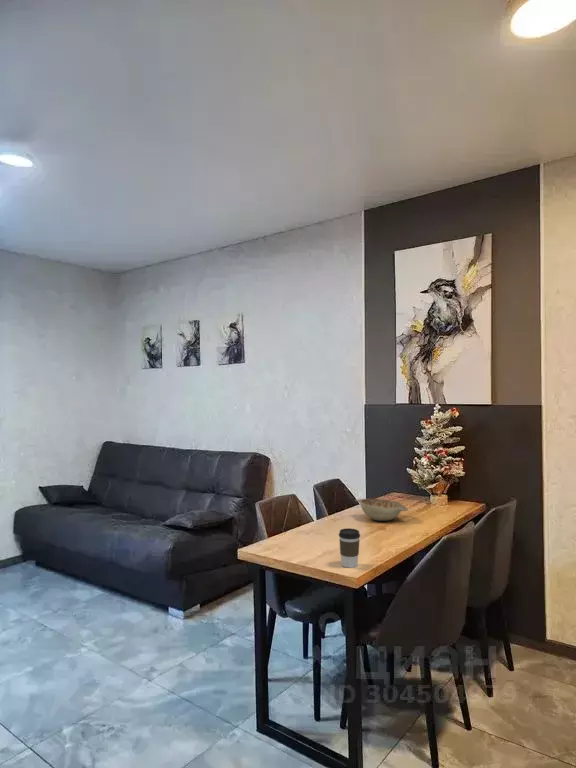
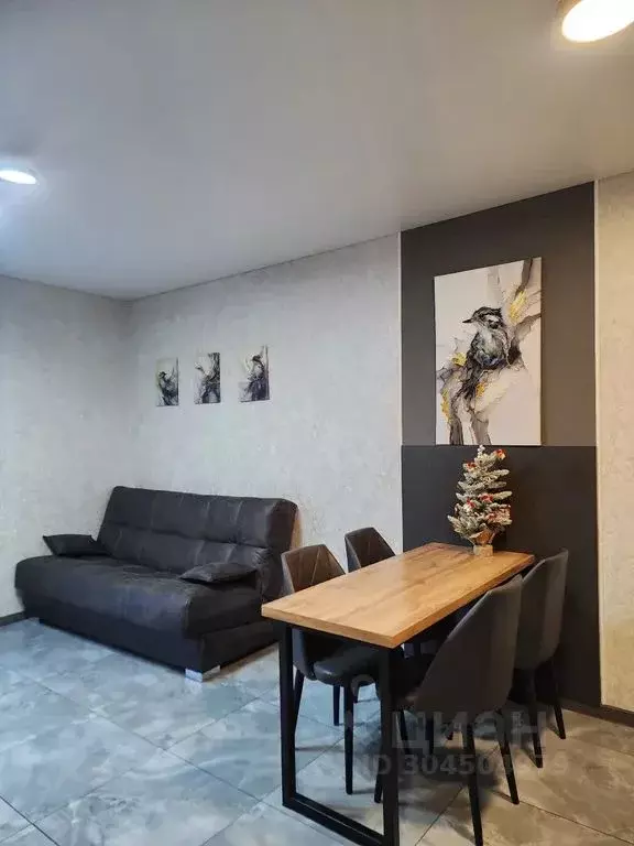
- decorative bowl (381, 510)
- coffee cup (349, 548)
